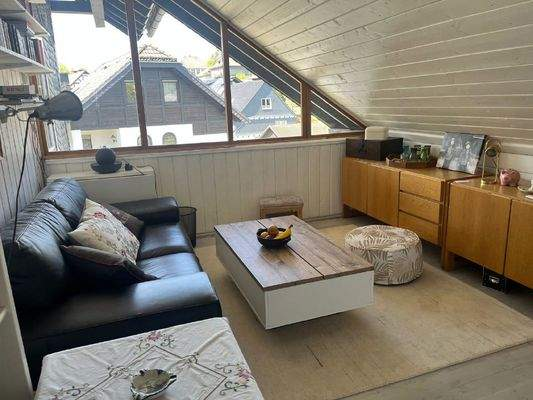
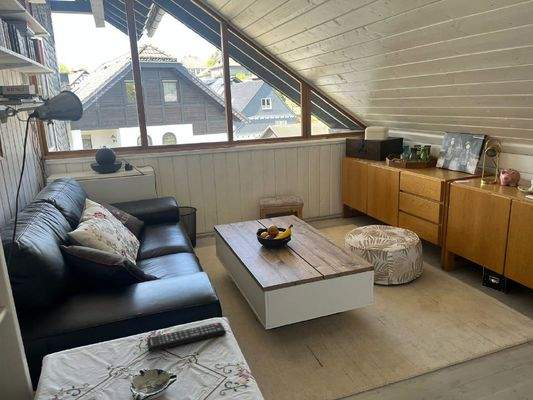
+ remote control (187, 336)
